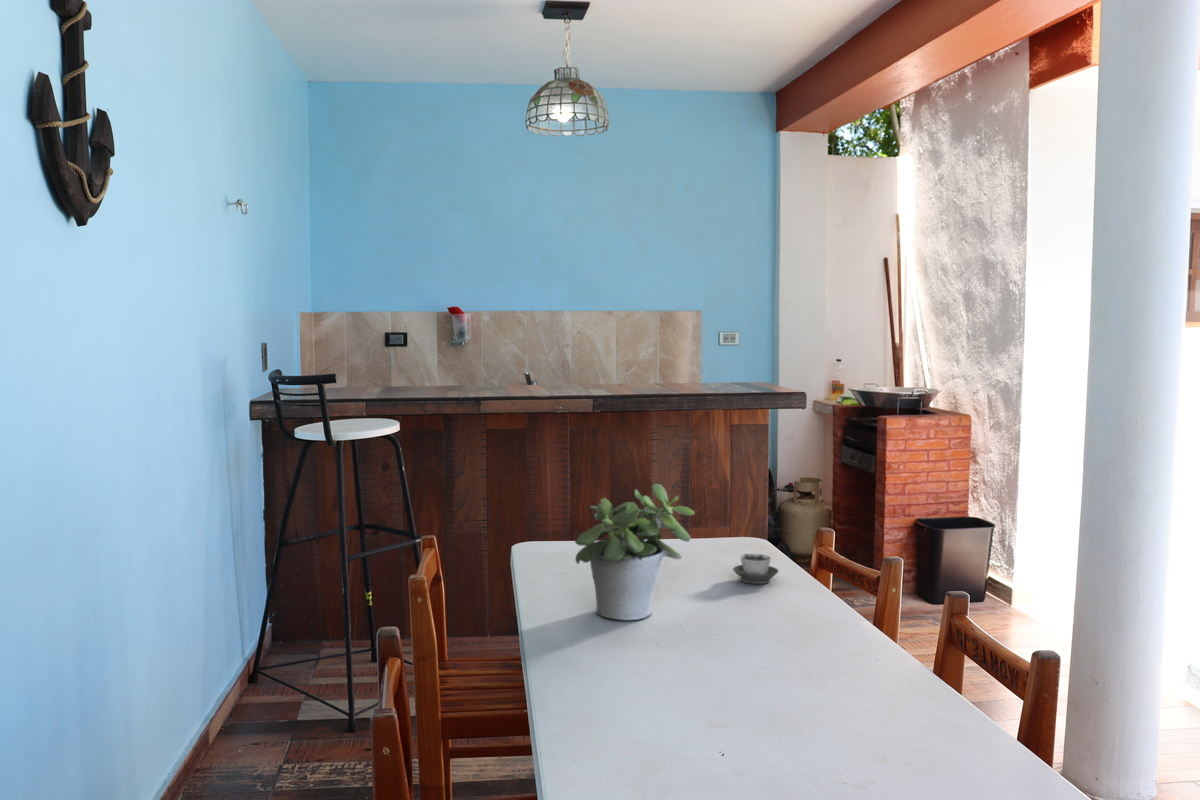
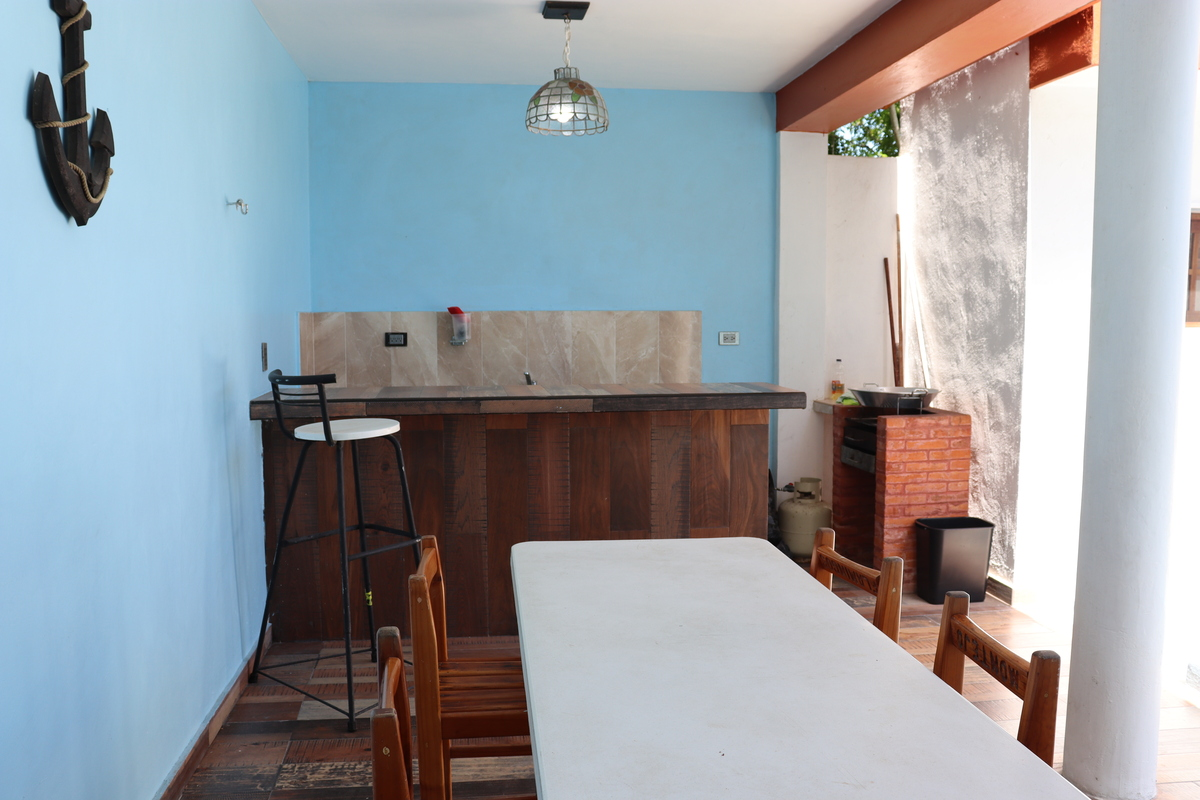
- potted plant (635, 553)
- cup (755, 568)
